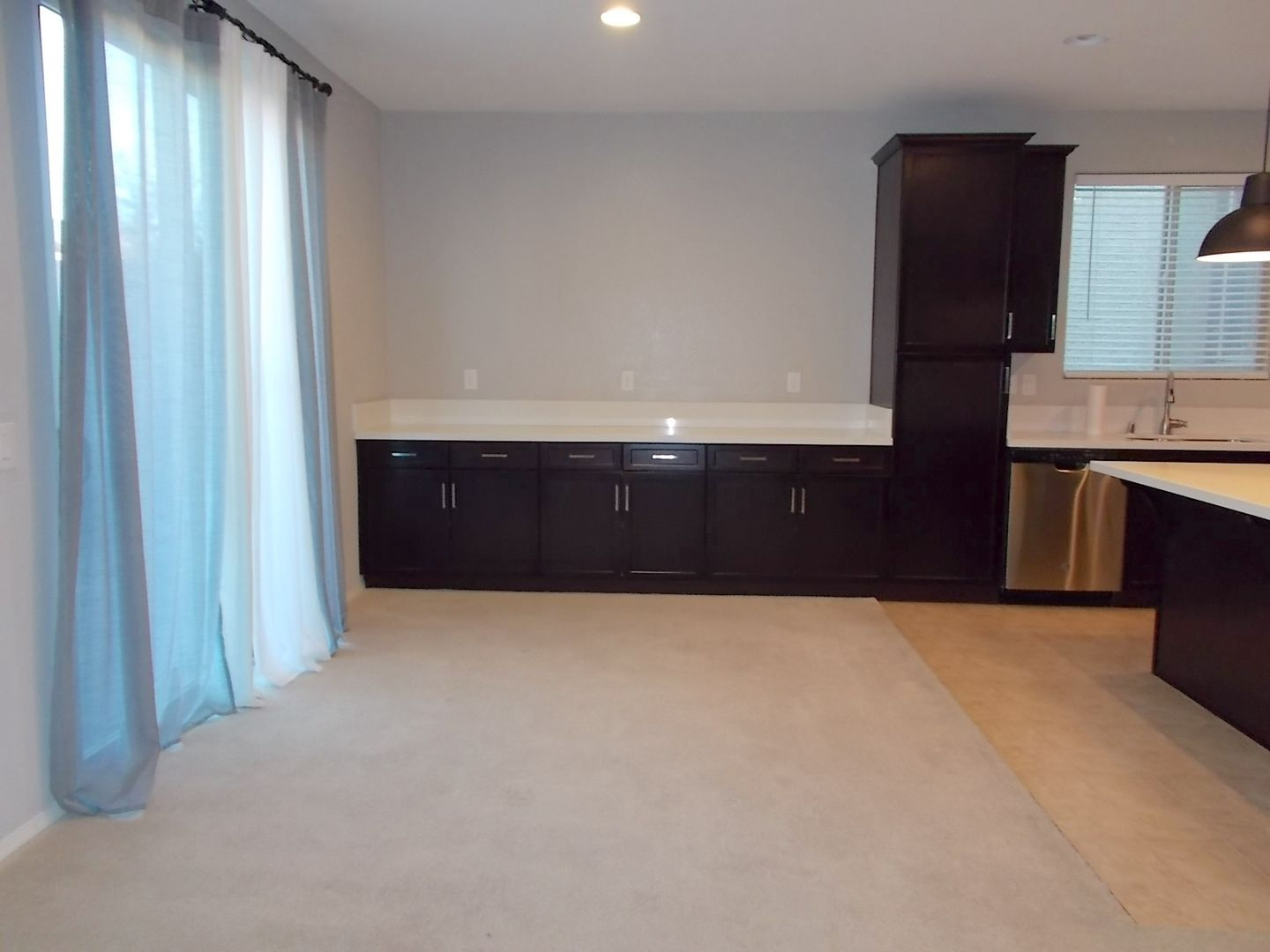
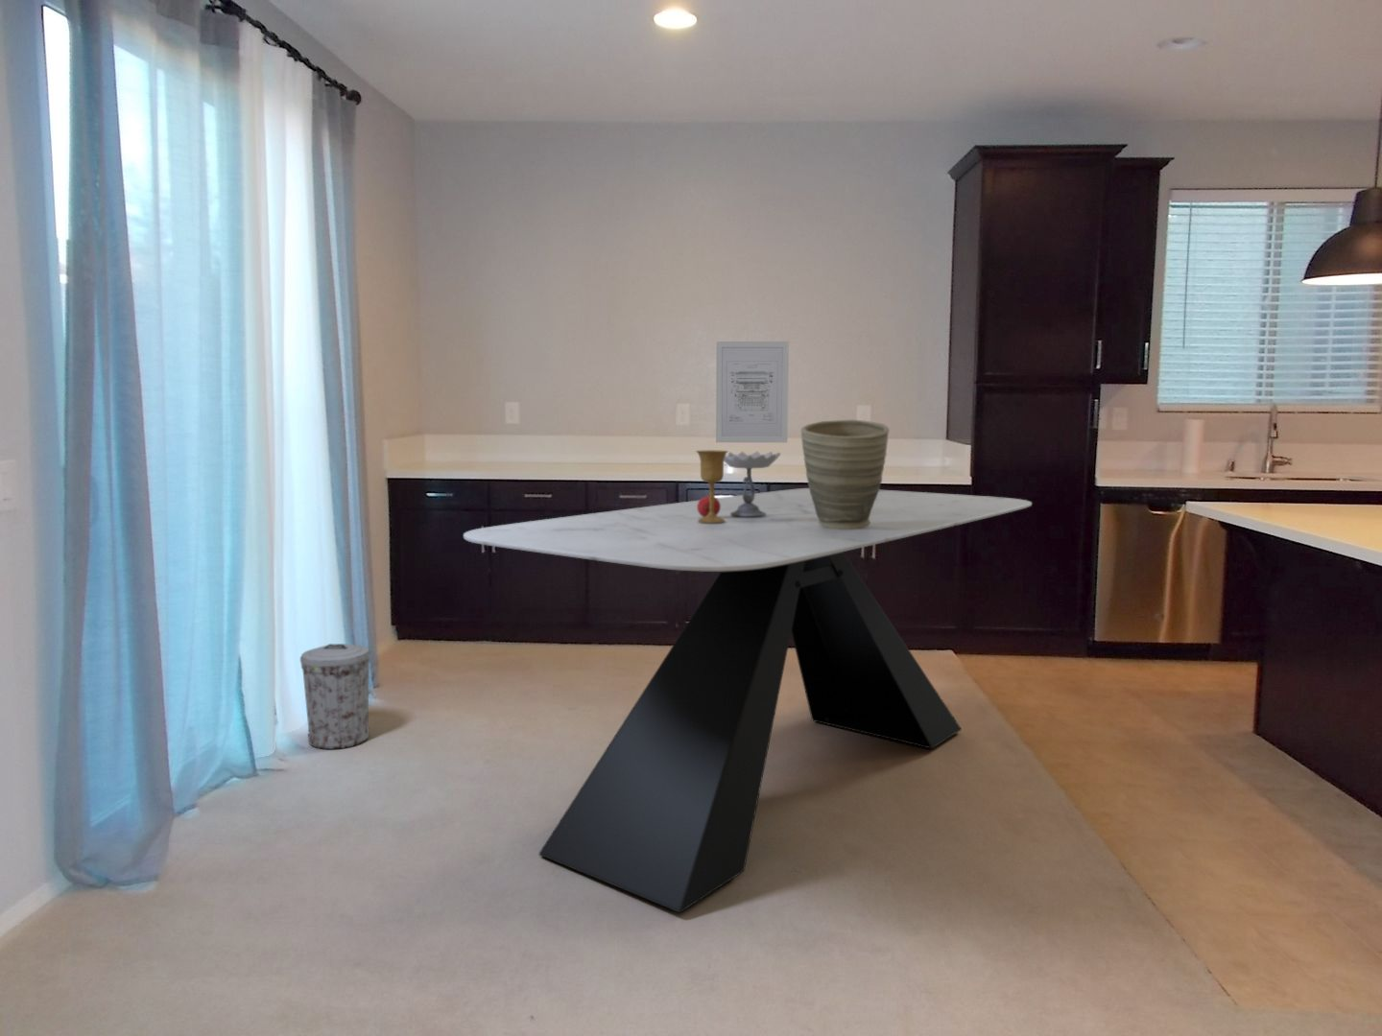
+ trash can (337, 692)
+ dining table (786, 652)
+ goblet (743, 482)
+ wall art (752, 393)
+ vase (844, 473)
